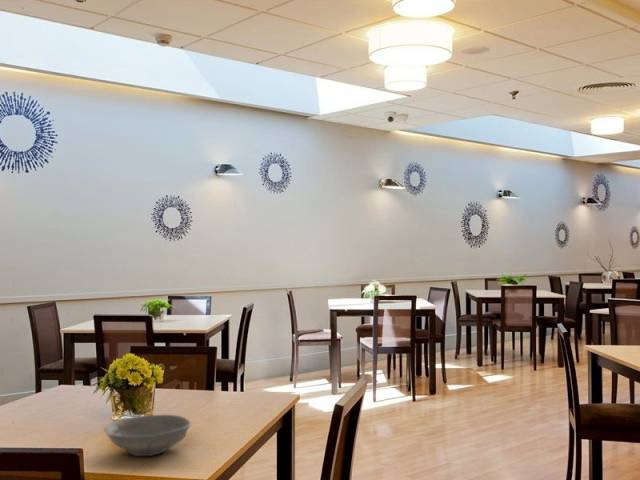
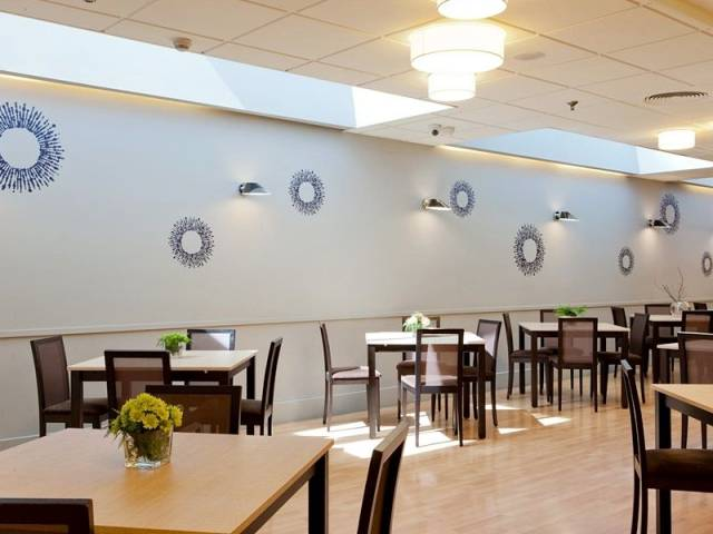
- bowl (148, 437)
